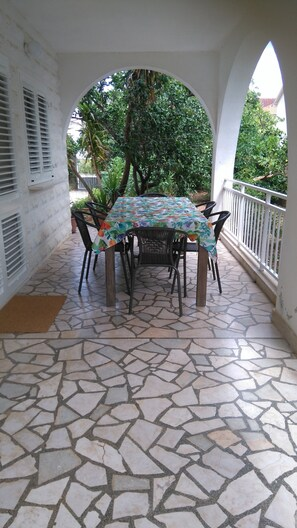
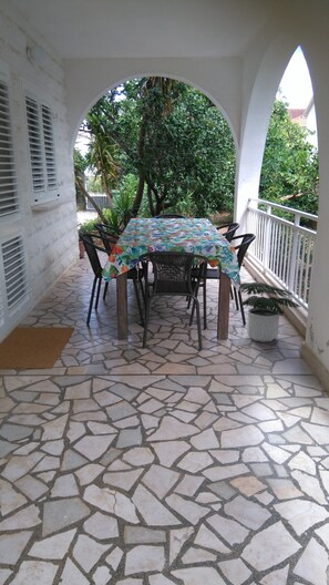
+ potted plant (265, 309)
